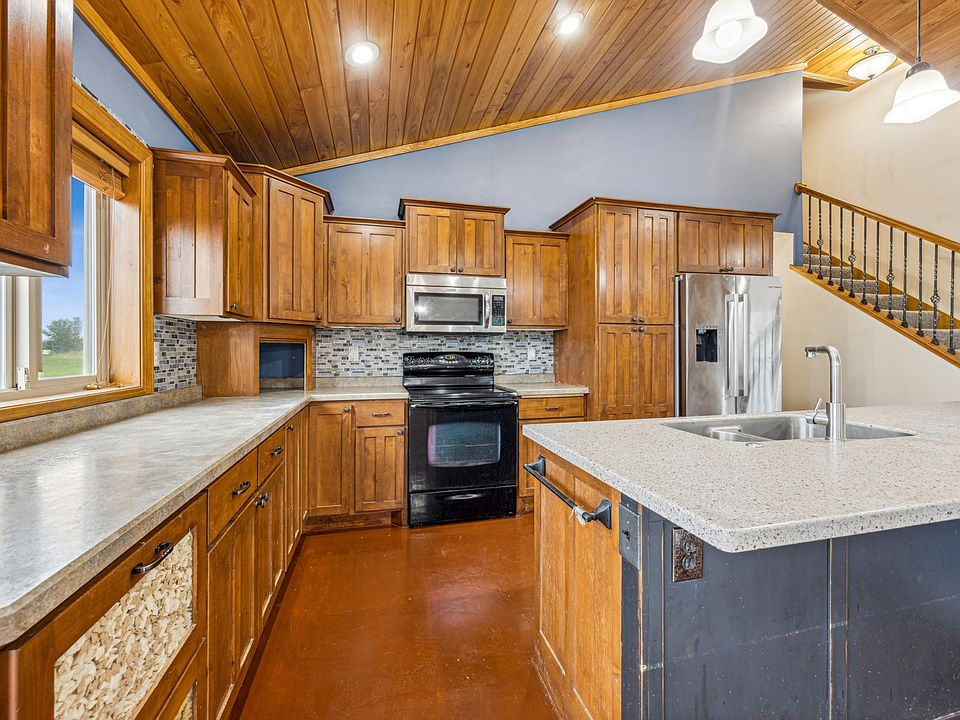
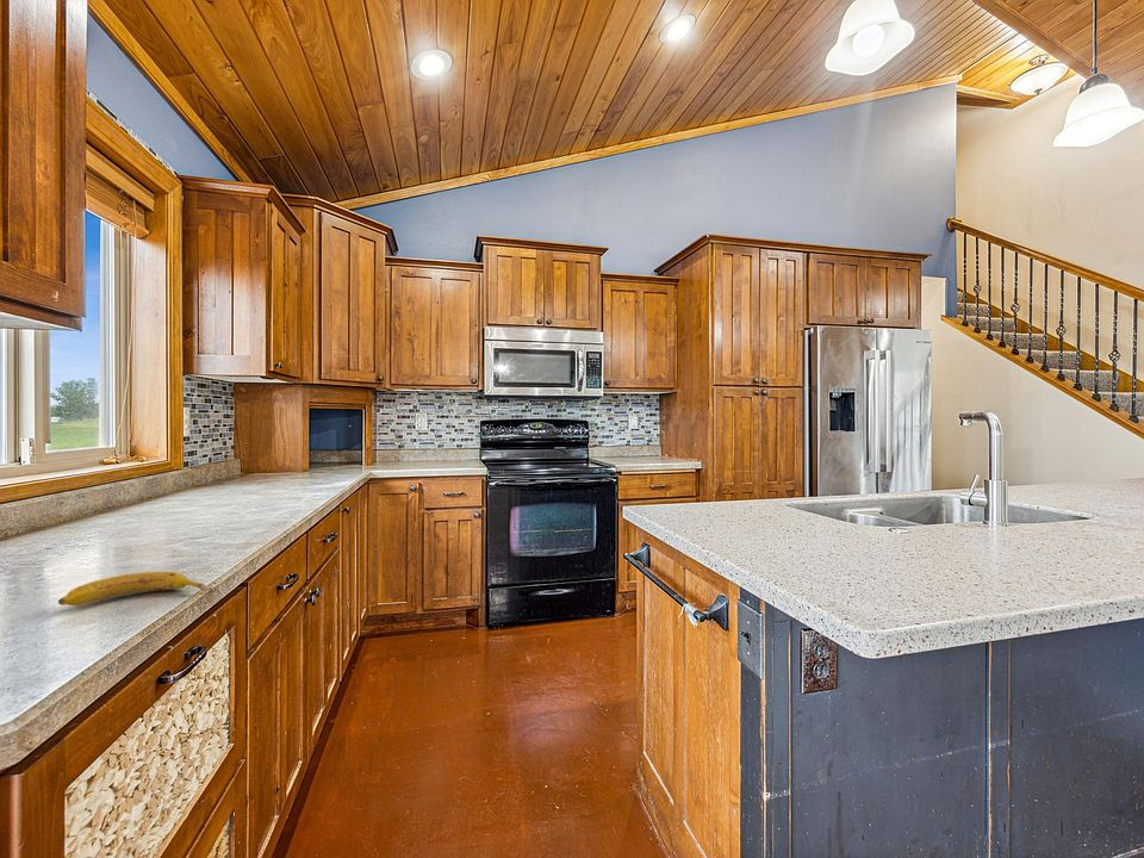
+ fruit (138, 586)
